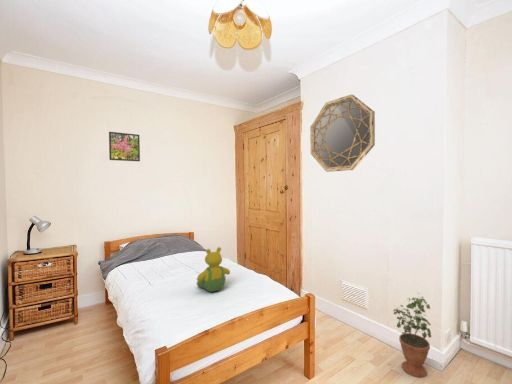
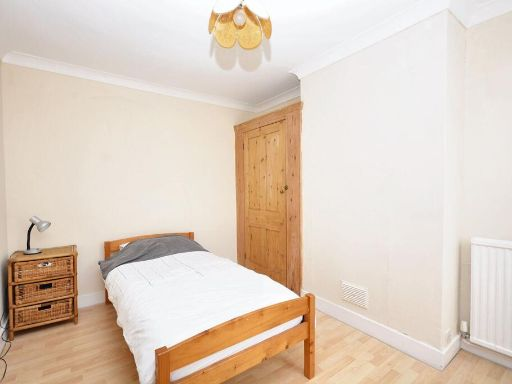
- teddy bear (211, 267)
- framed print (124, 147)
- home mirror (339, 135)
- potted plant (410, 330)
